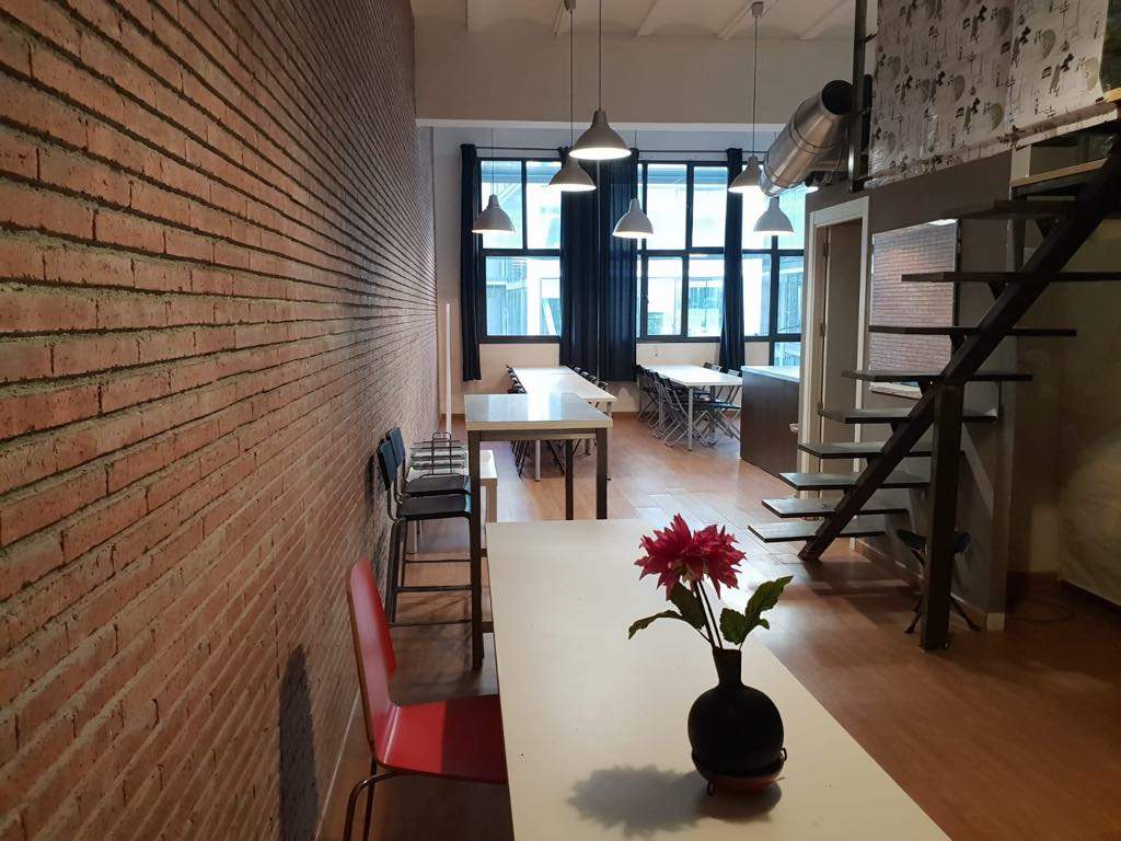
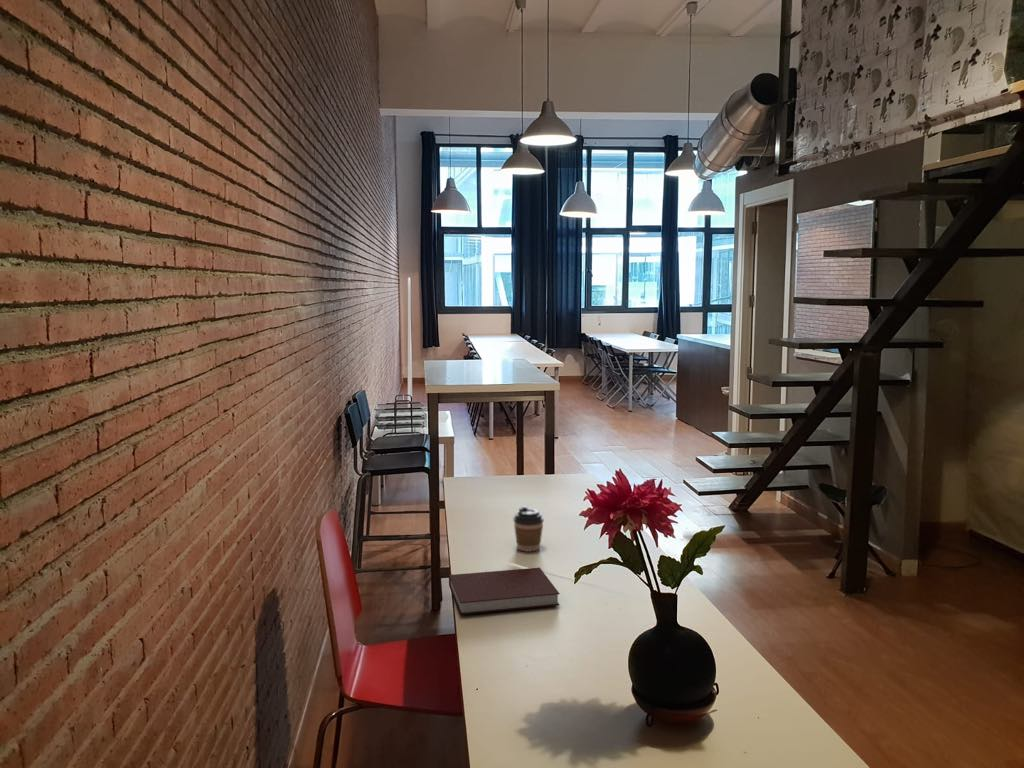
+ notebook (502, 589)
+ coffee cup (528, 528)
